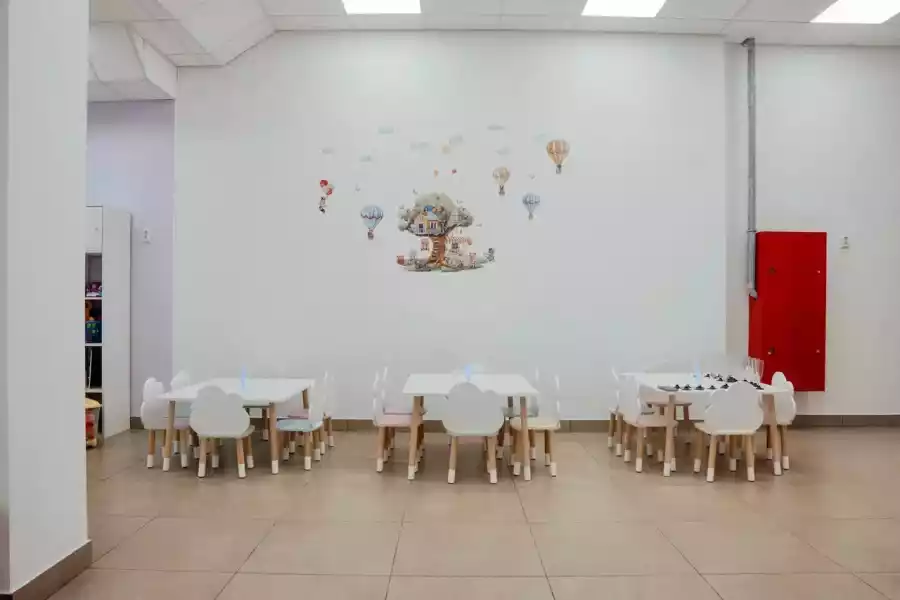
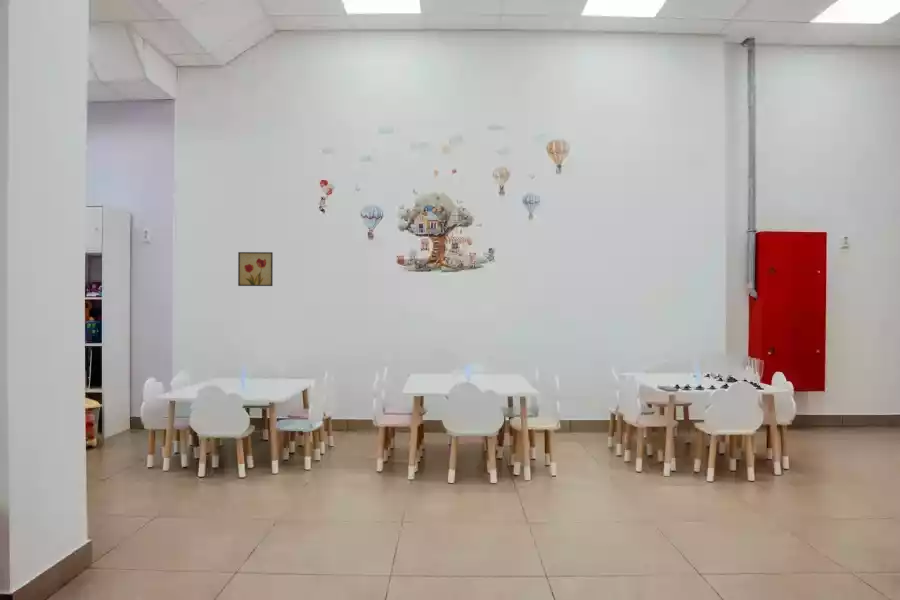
+ wall art (255, 269)
